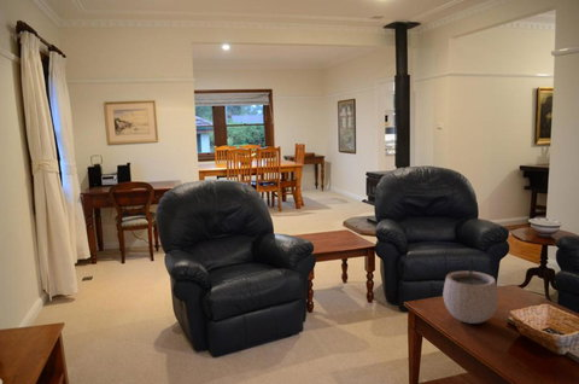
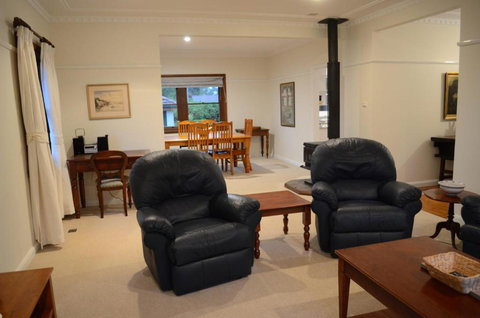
- plant pot (469, 289)
